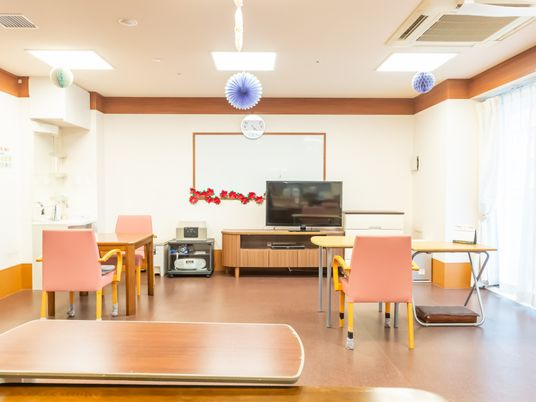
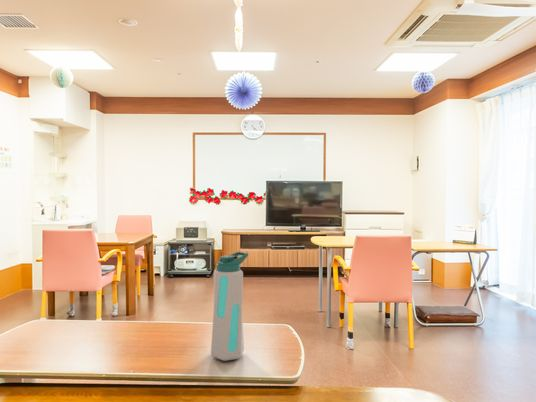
+ water bottle (229, 304)
